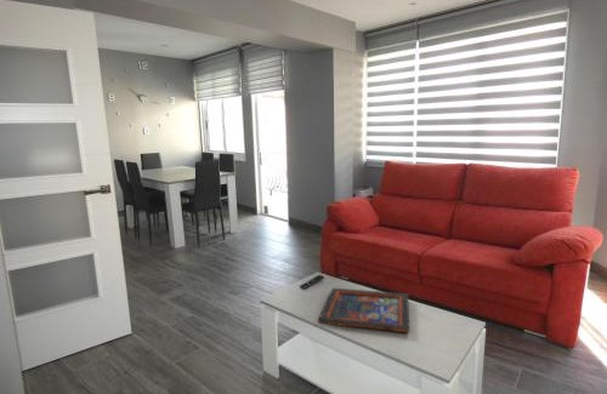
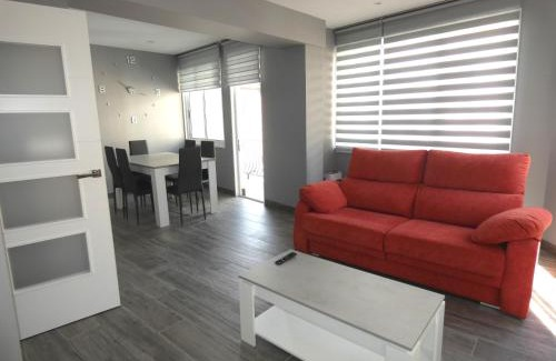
- religious icon (365, 307)
